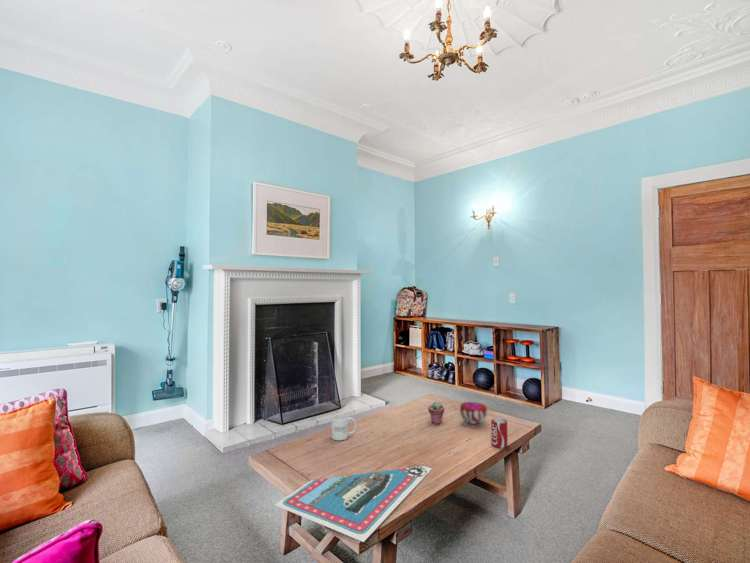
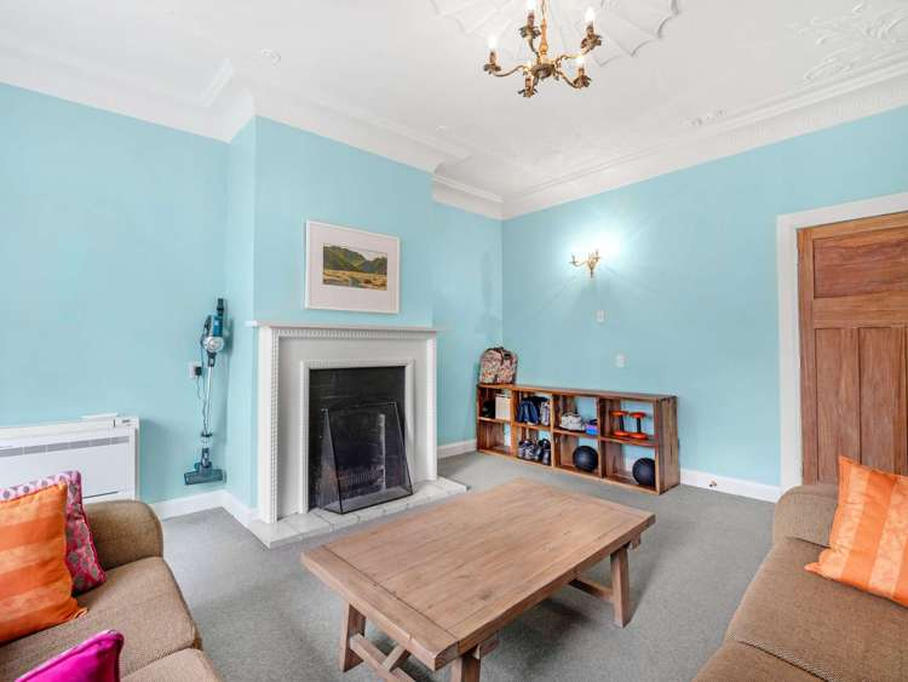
- postcard (360, 484)
- potted succulent (436, 411)
- mug (342, 426)
- beverage can (499, 432)
- decorative bowl (473, 414)
